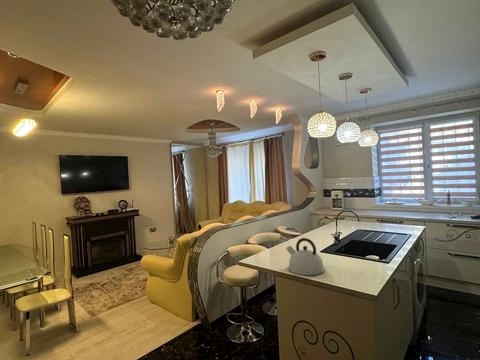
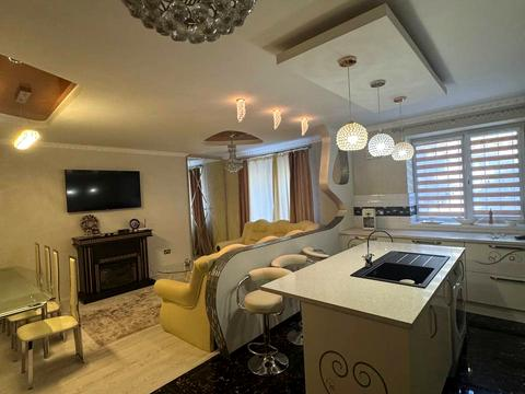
- kettle (303, 253)
